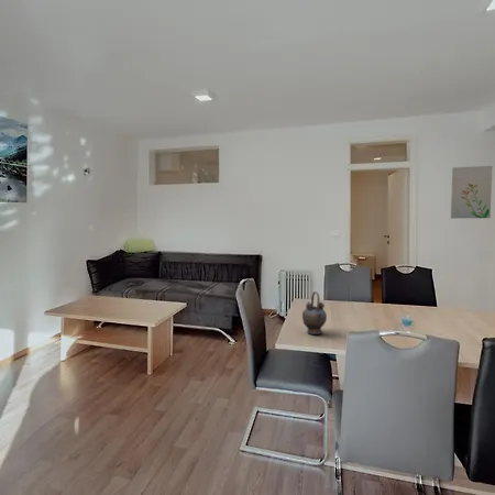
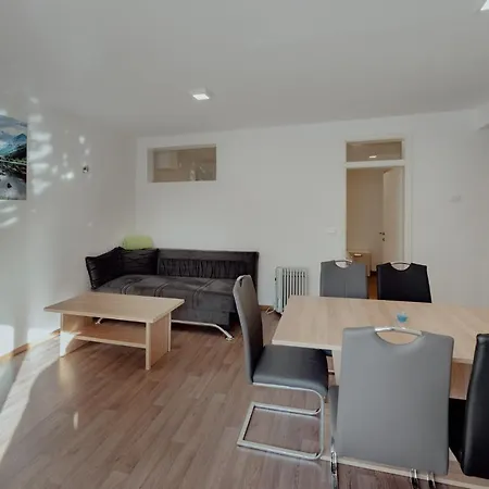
- teapot (315, 312)
- wall art (471, 193)
